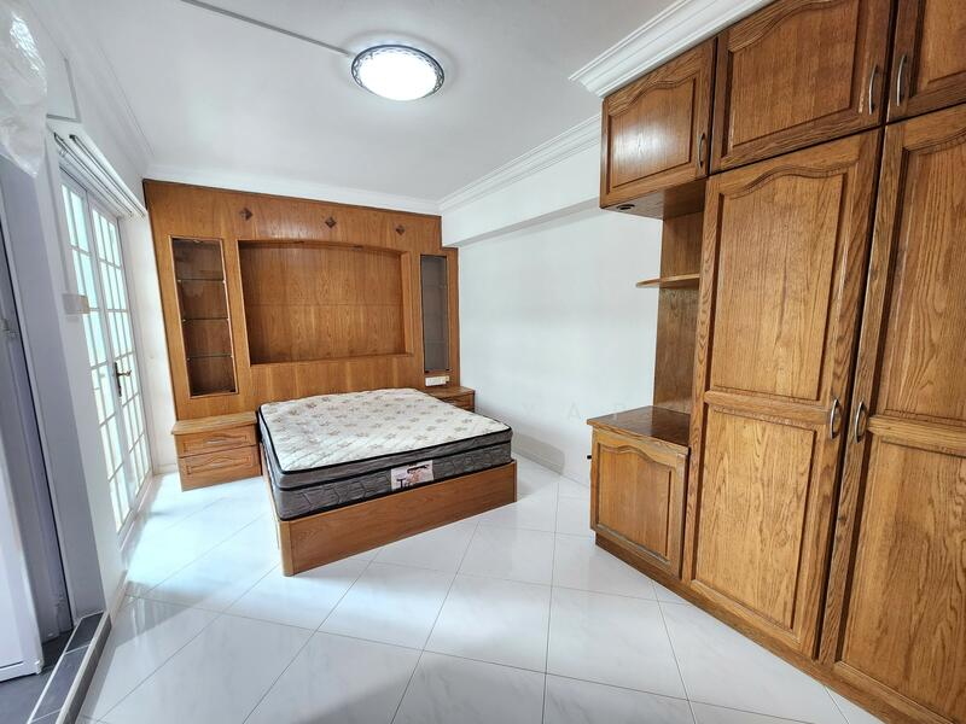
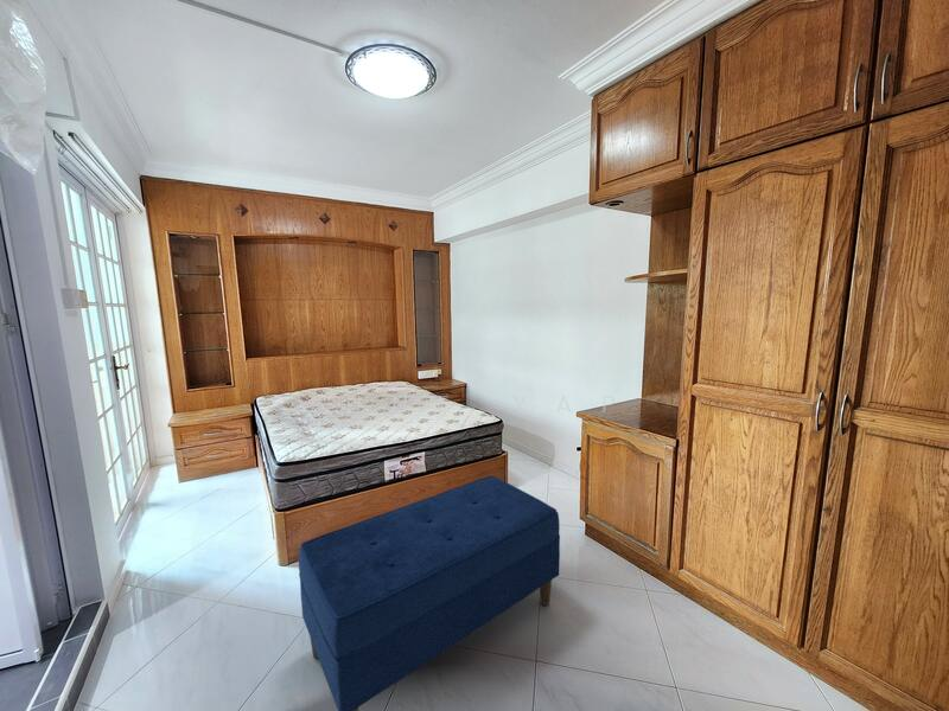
+ bench (439, 576)
